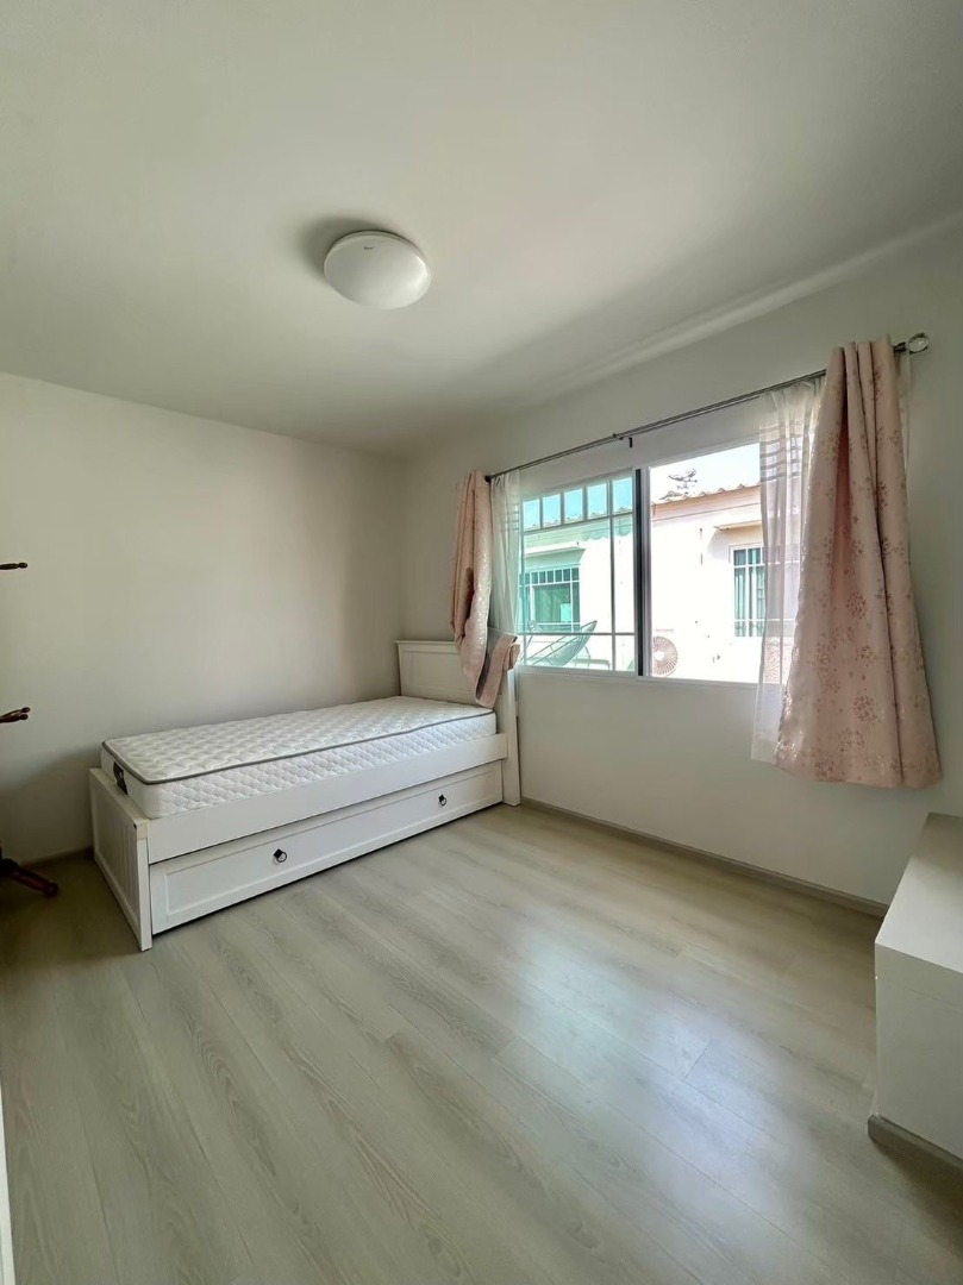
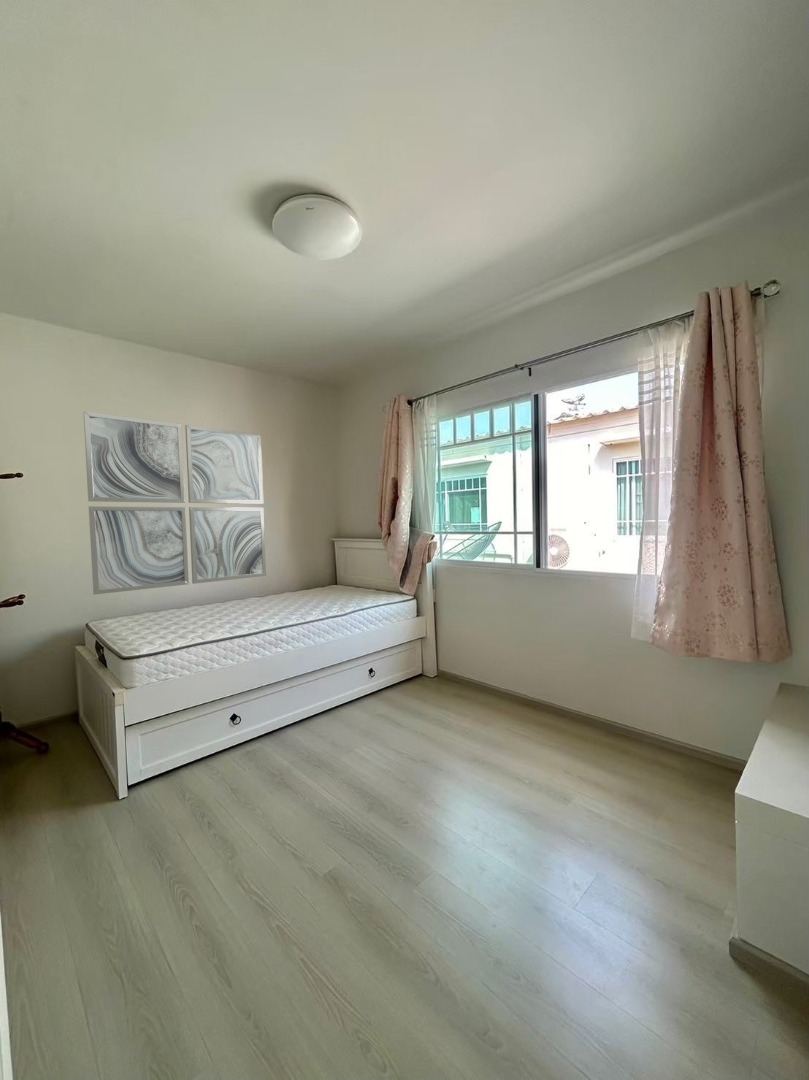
+ wall art (189, 502)
